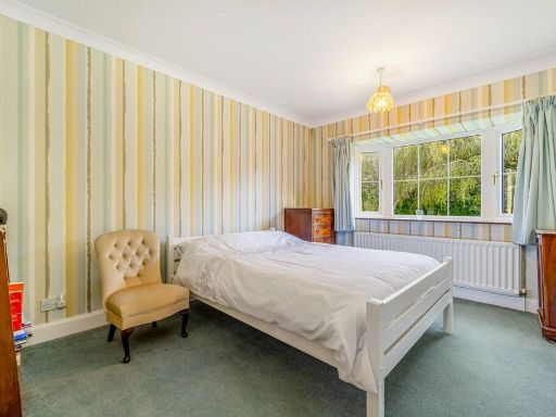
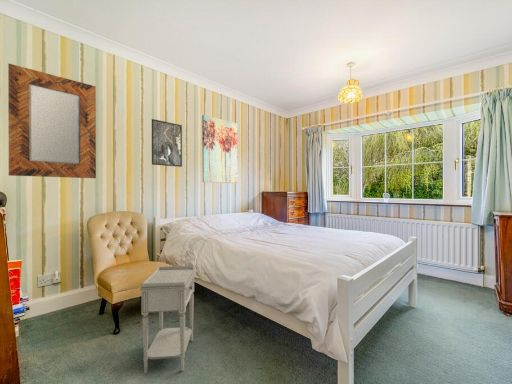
+ wall art (220, 151)
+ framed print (167, 144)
+ nightstand (170, 311)
+ home mirror (56, 126)
